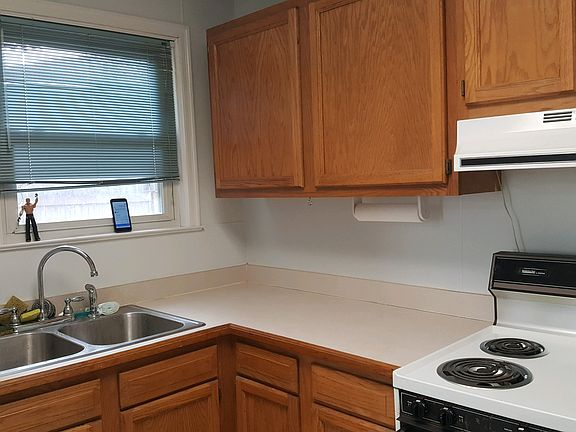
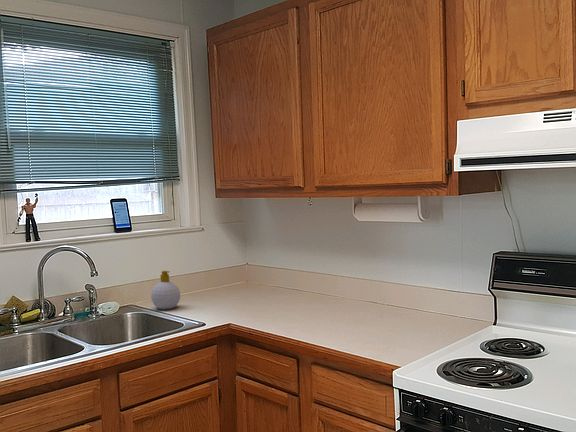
+ soap bottle (165, 289)
